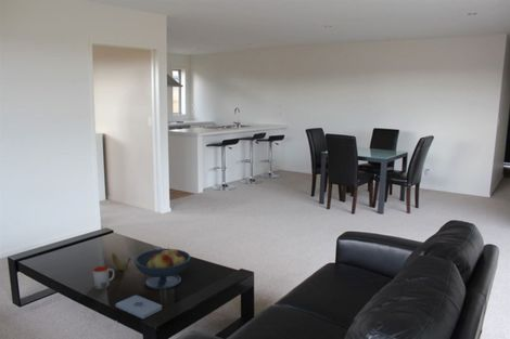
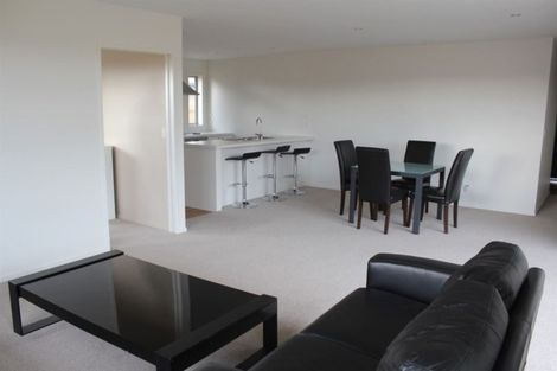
- fruit bowl (163, 265)
- mug (104, 276)
- fruit (119, 262)
- notepad (139, 305)
